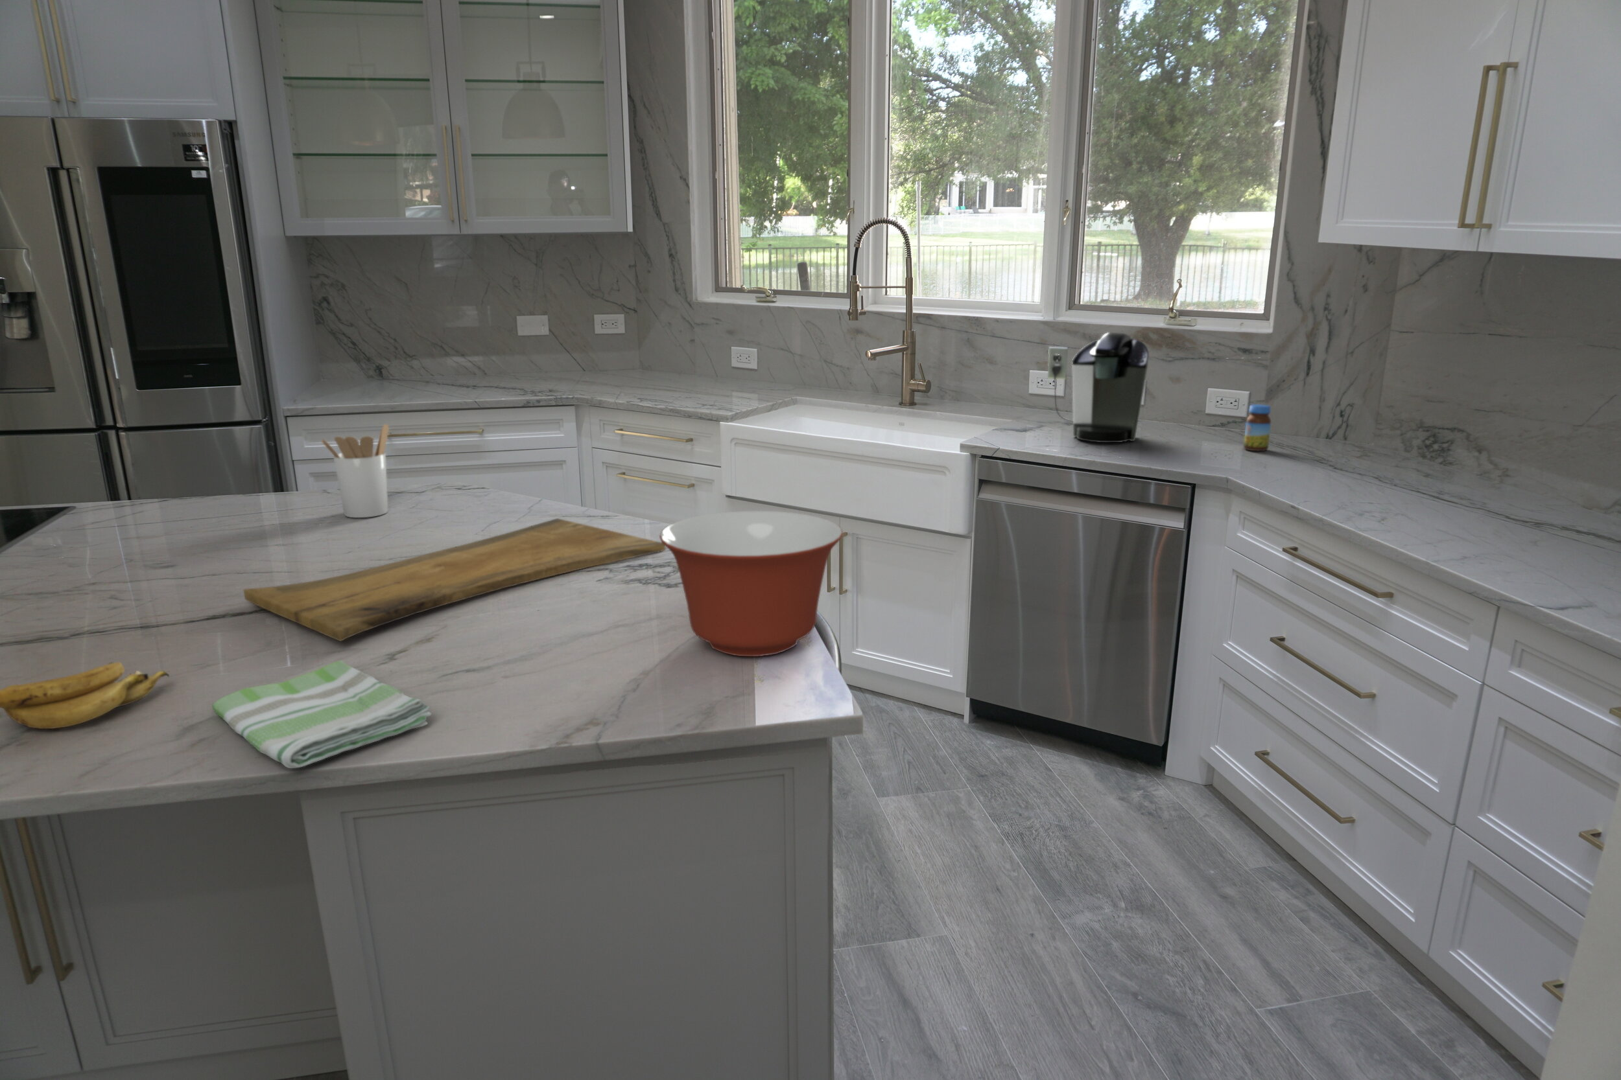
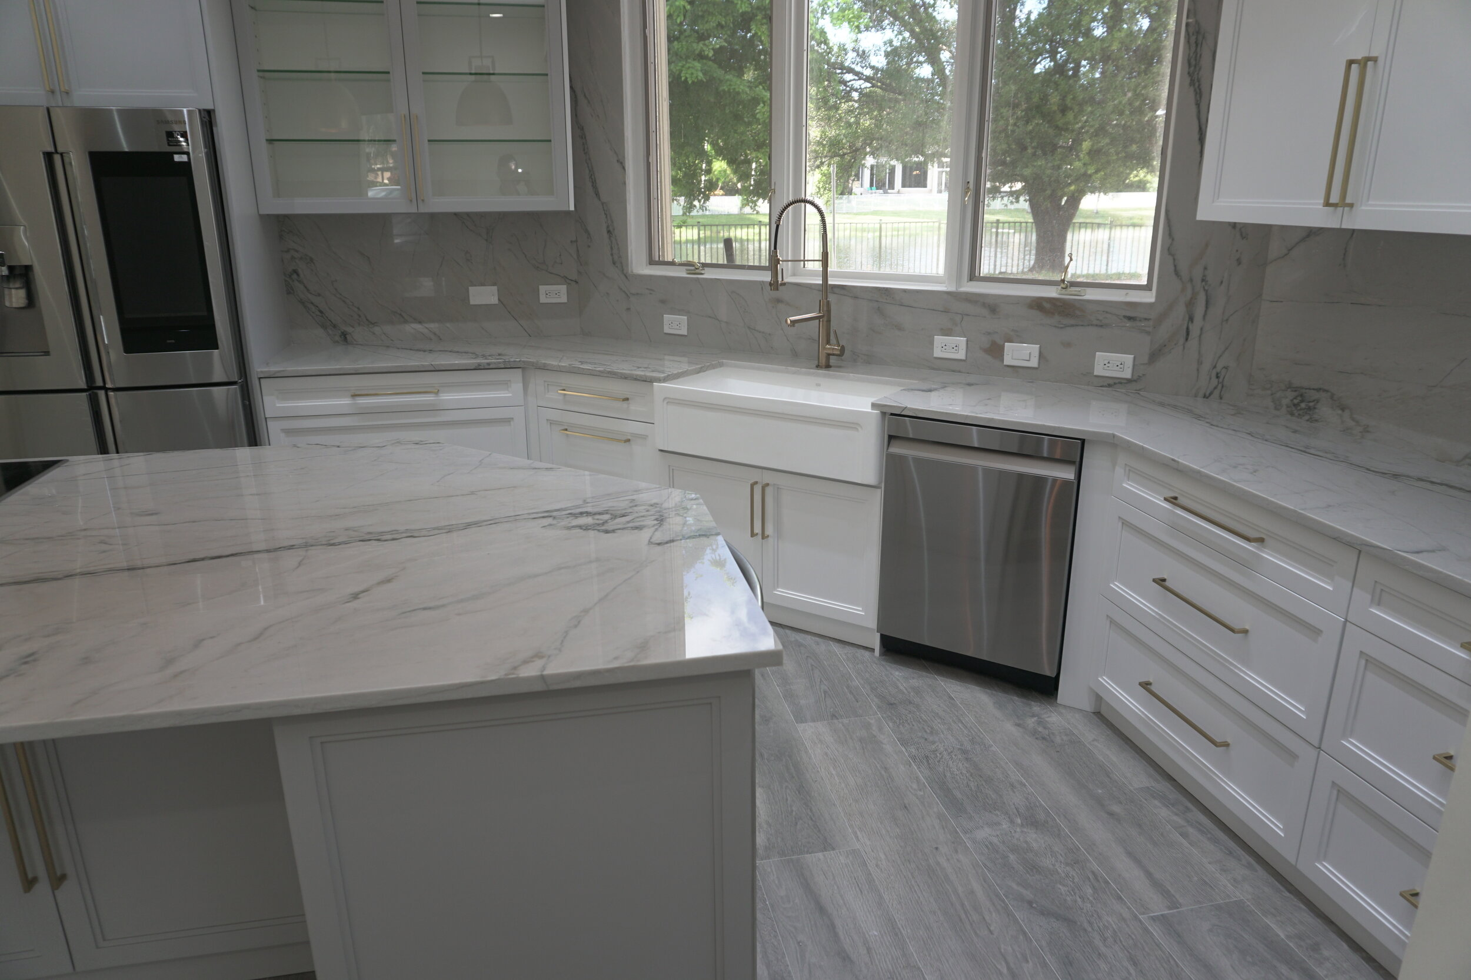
- cutting board (469, 569)
- banana (76, 686)
- mixing bowl (753, 586)
- utensil holder (361, 471)
- coffee maker (1090, 385)
- dish towel (318, 706)
- jar (1258, 427)
